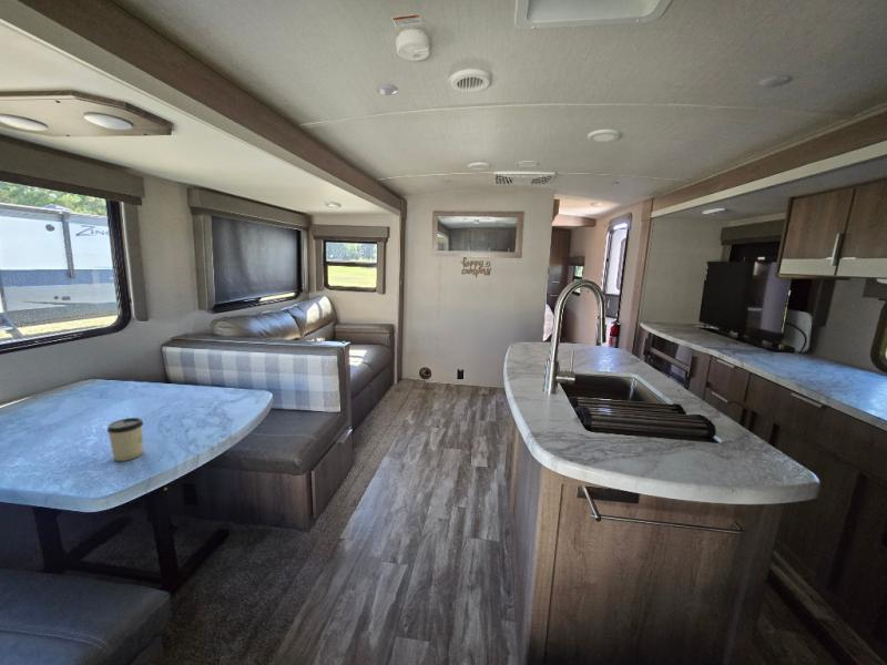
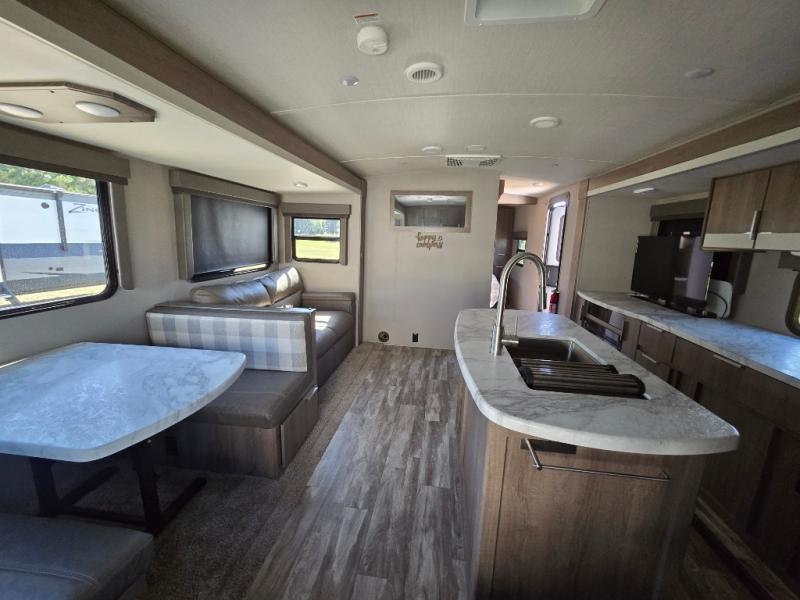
- cup (126, 439)
